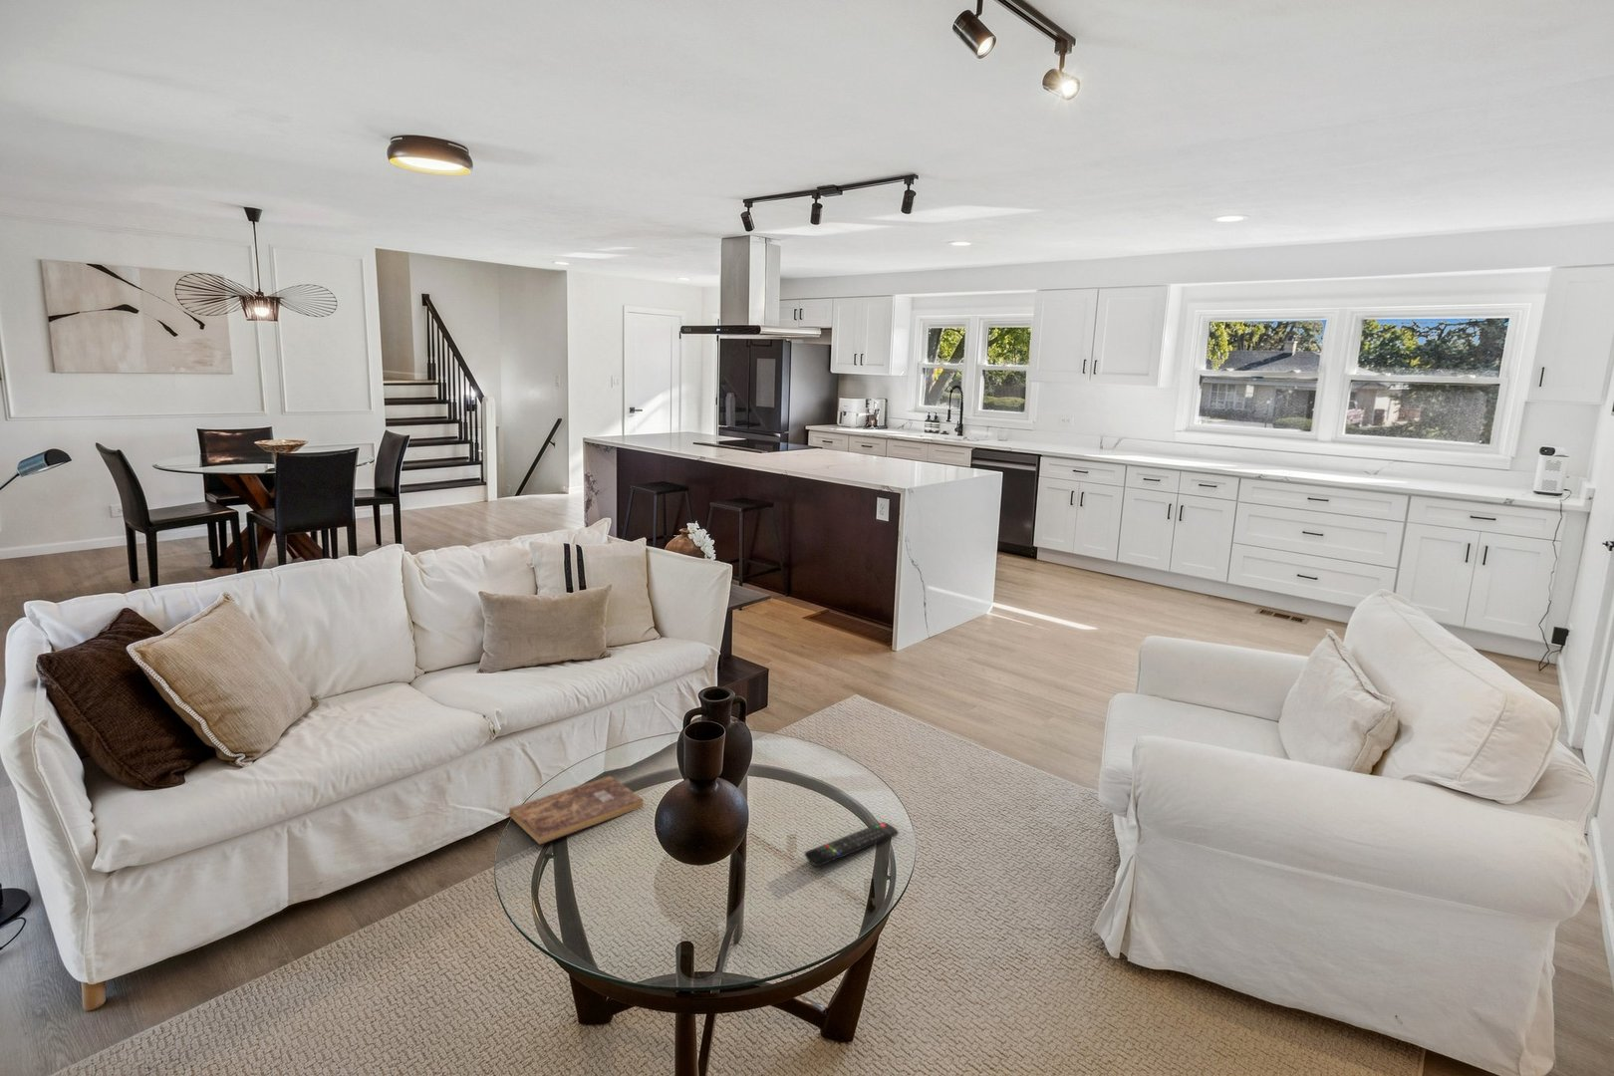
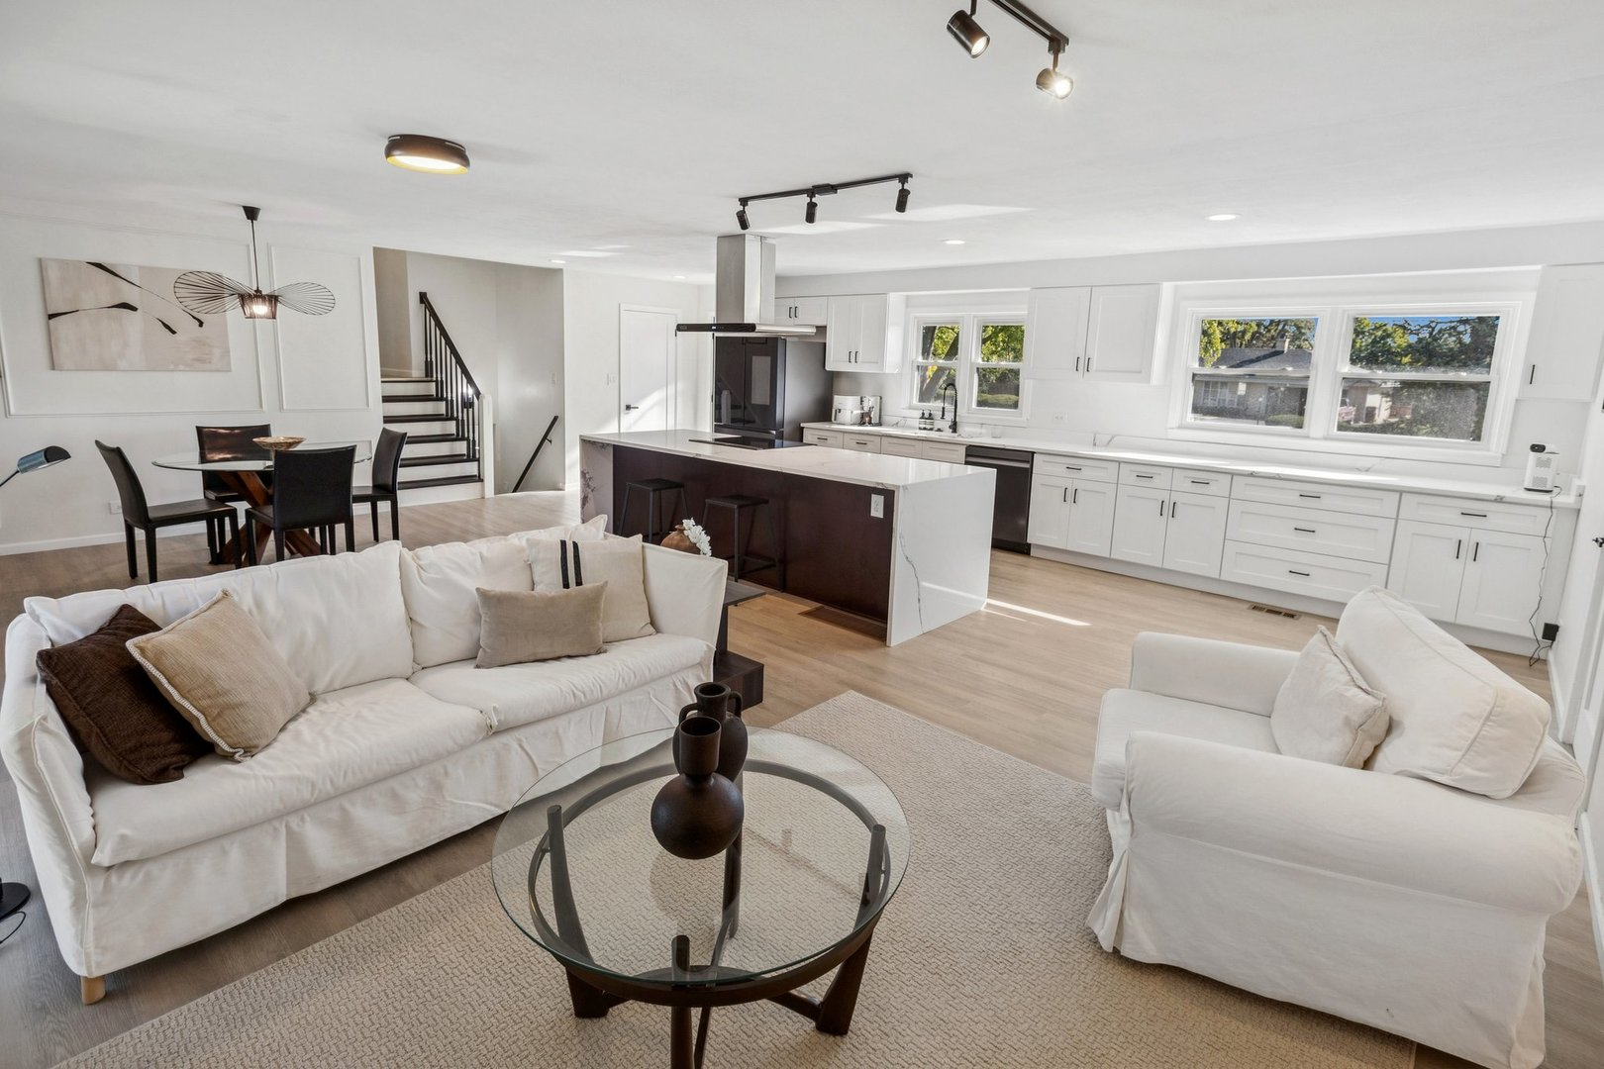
- remote control (853, 844)
- bible (575, 808)
